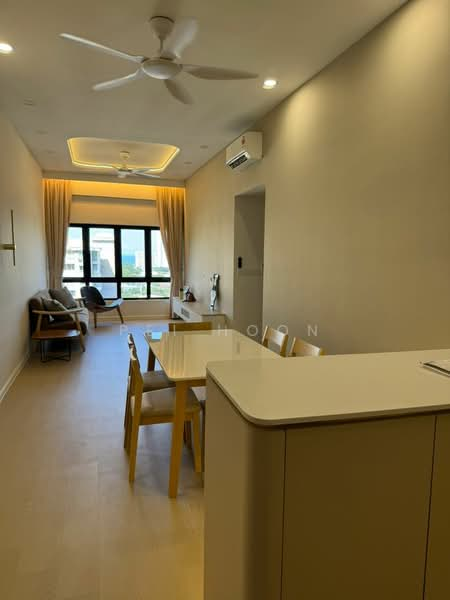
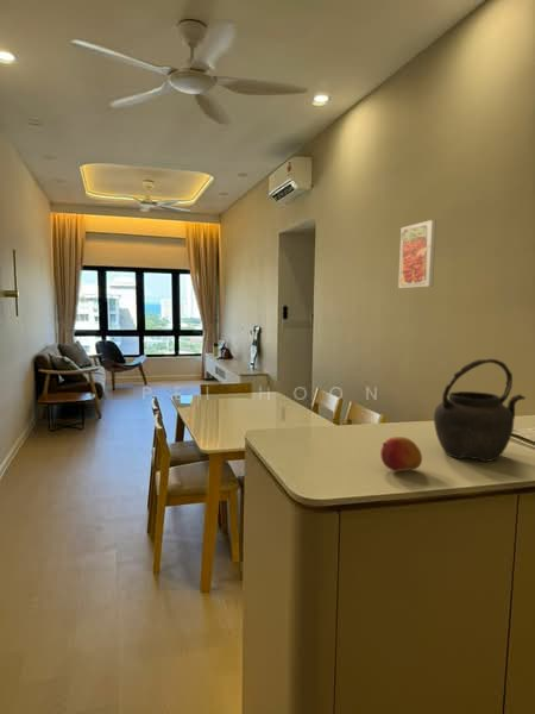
+ kettle (484, 406)
+ fruit (401, 452)
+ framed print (416, 256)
